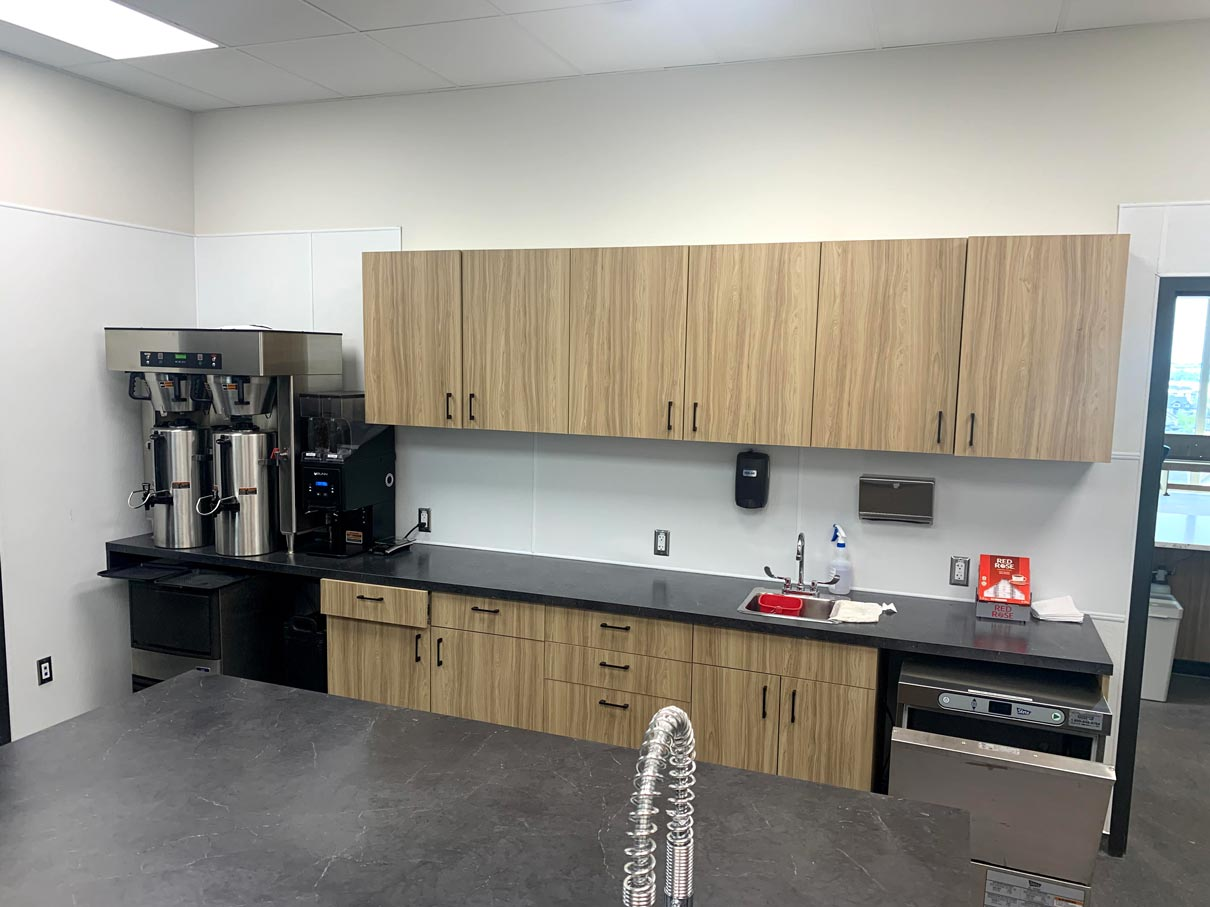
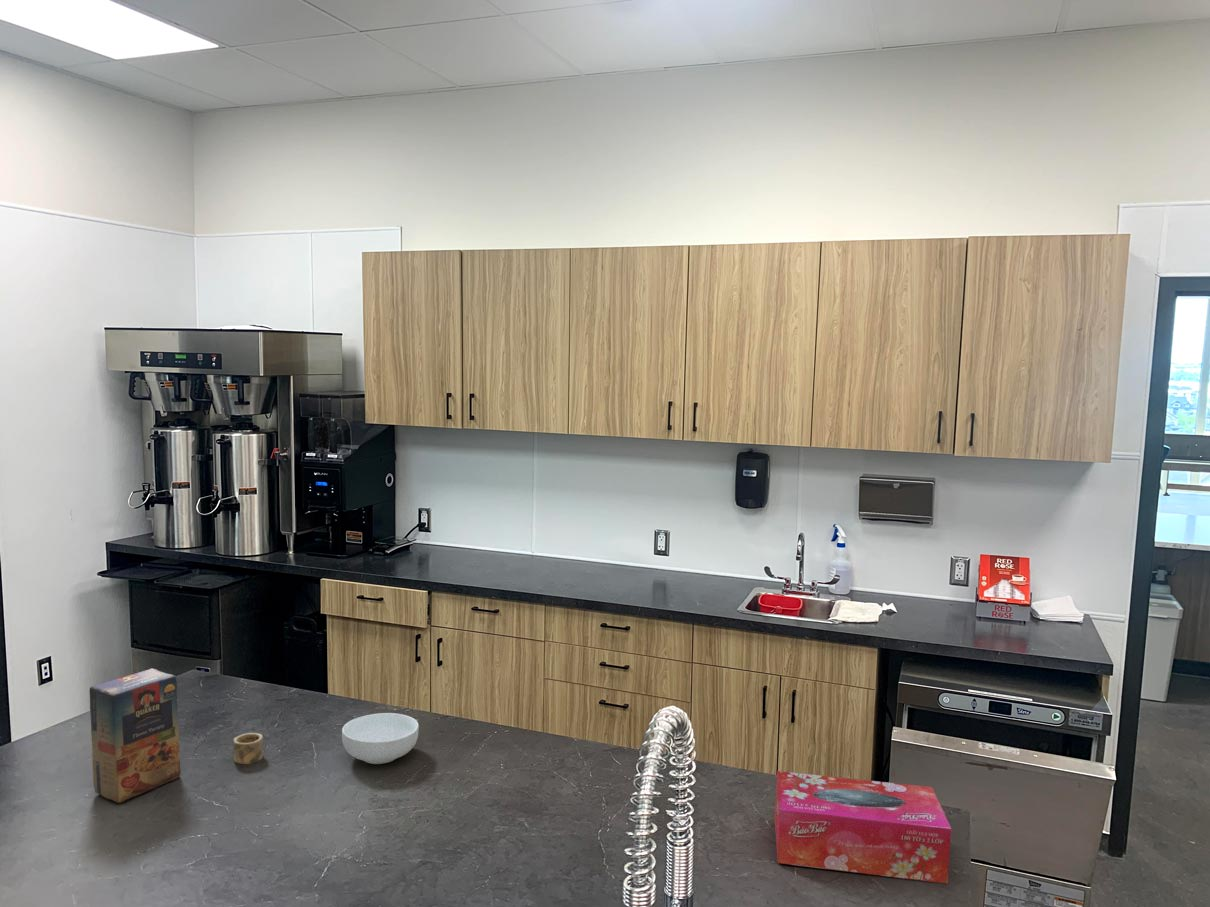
+ tissue box (857, 823)
+ cereal bowl (380, 741)
+ cereal box (178, 724)
